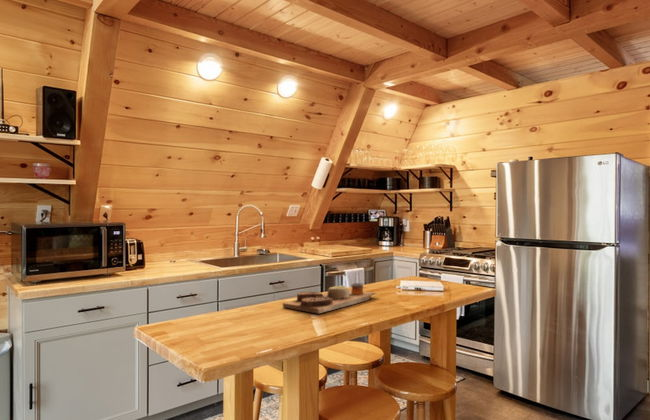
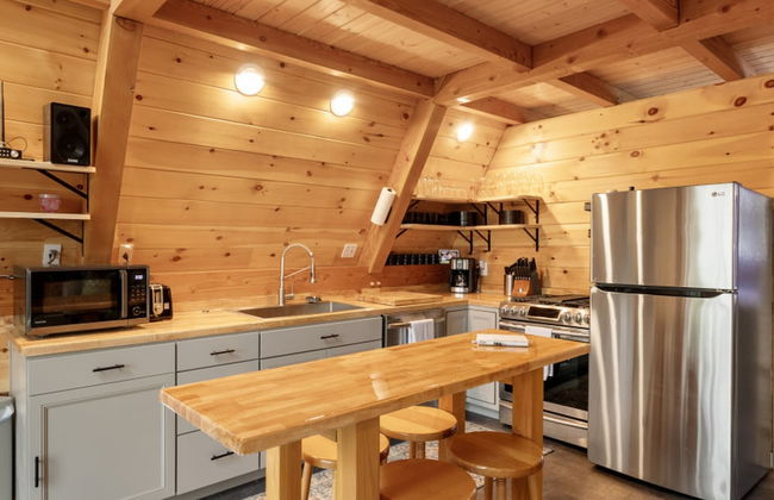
- cutting board (331, 294)
